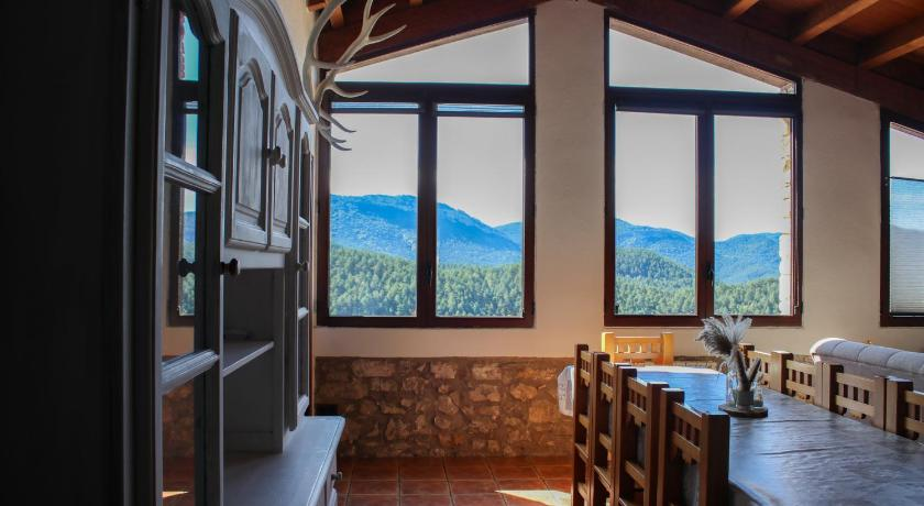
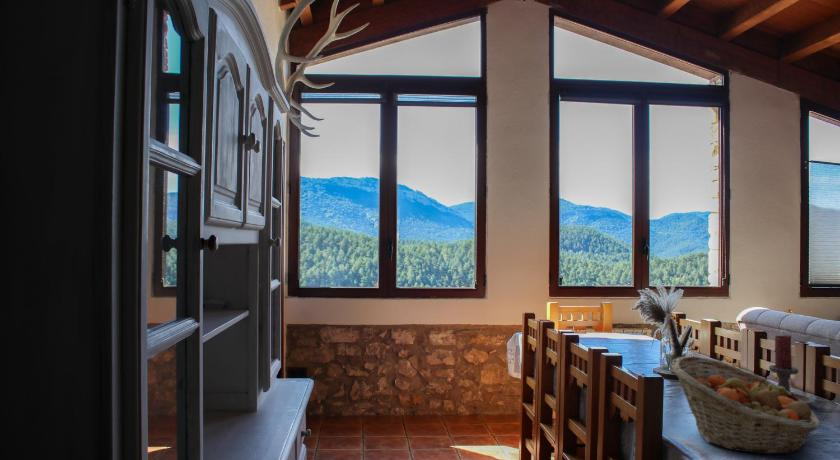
+ candle holder (784, 367)
+ fruit basket (741, 400)
